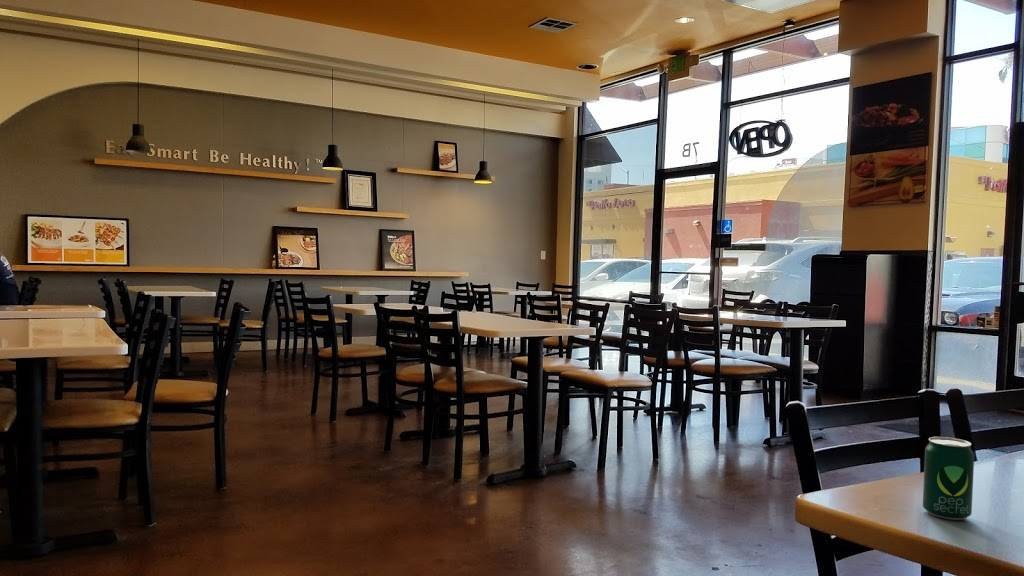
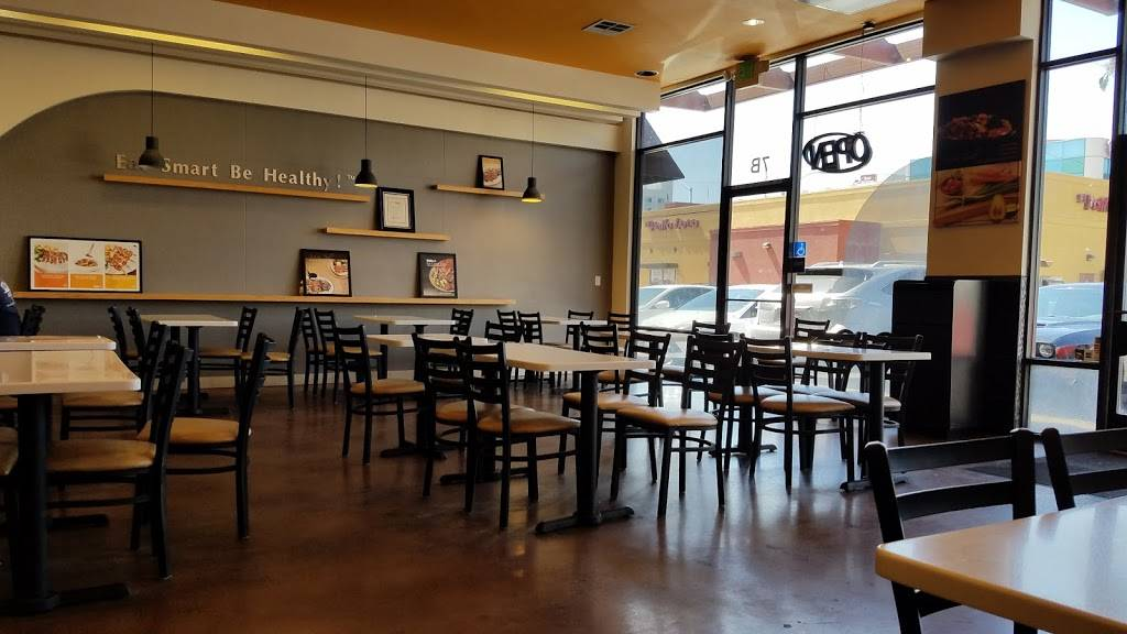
- beverage can (948, 477)
